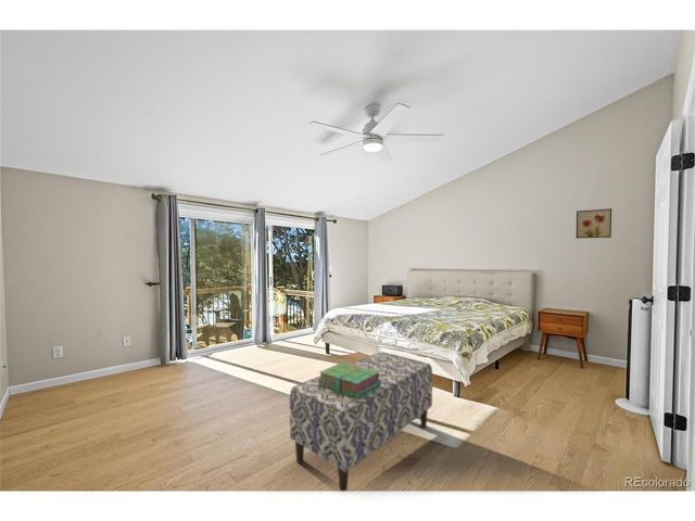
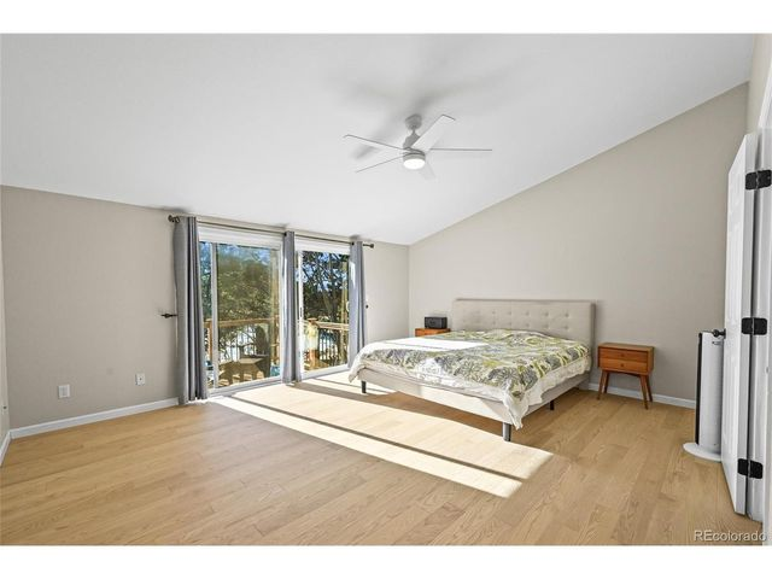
- wall art (593, 224)
- stack of books (349, 378)
- bench (367, 408)
